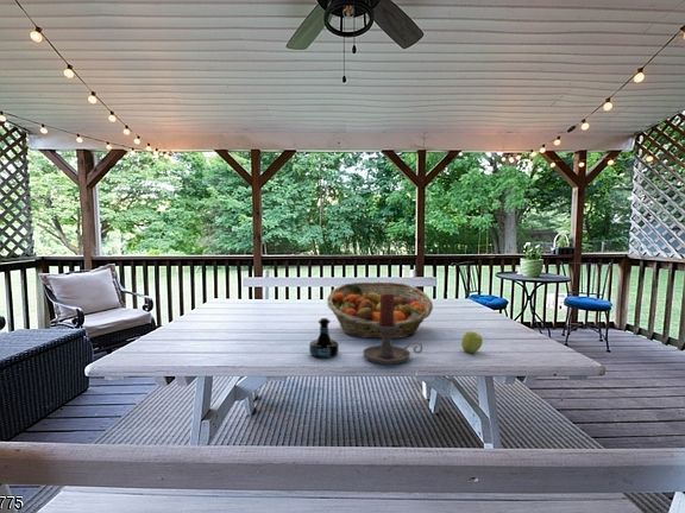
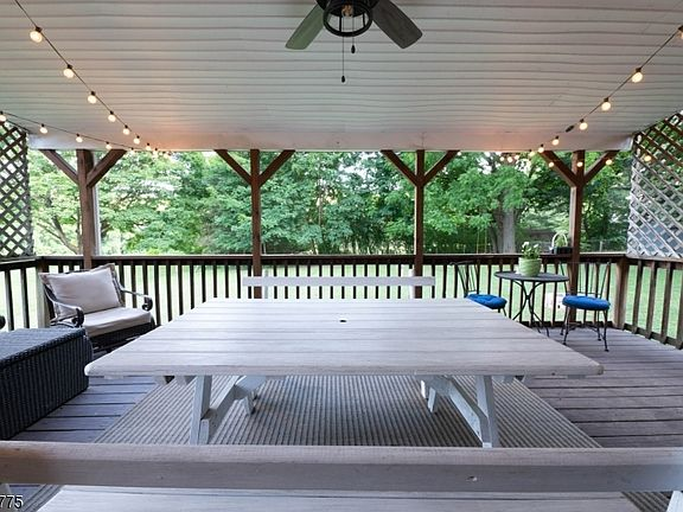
- candle holder (392, 324)
- apple (471, 342)
- fruit basket (378, 308)
- tequila bottle (323, 336)
